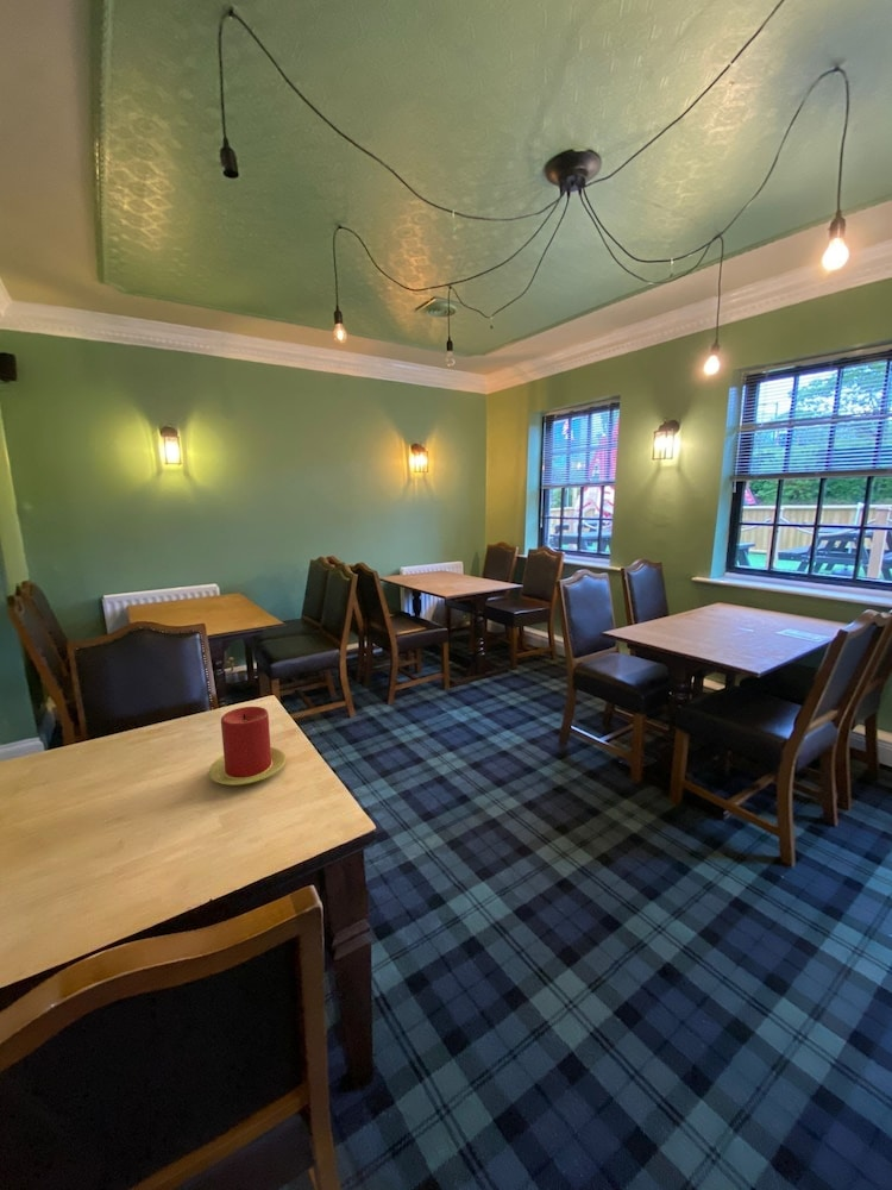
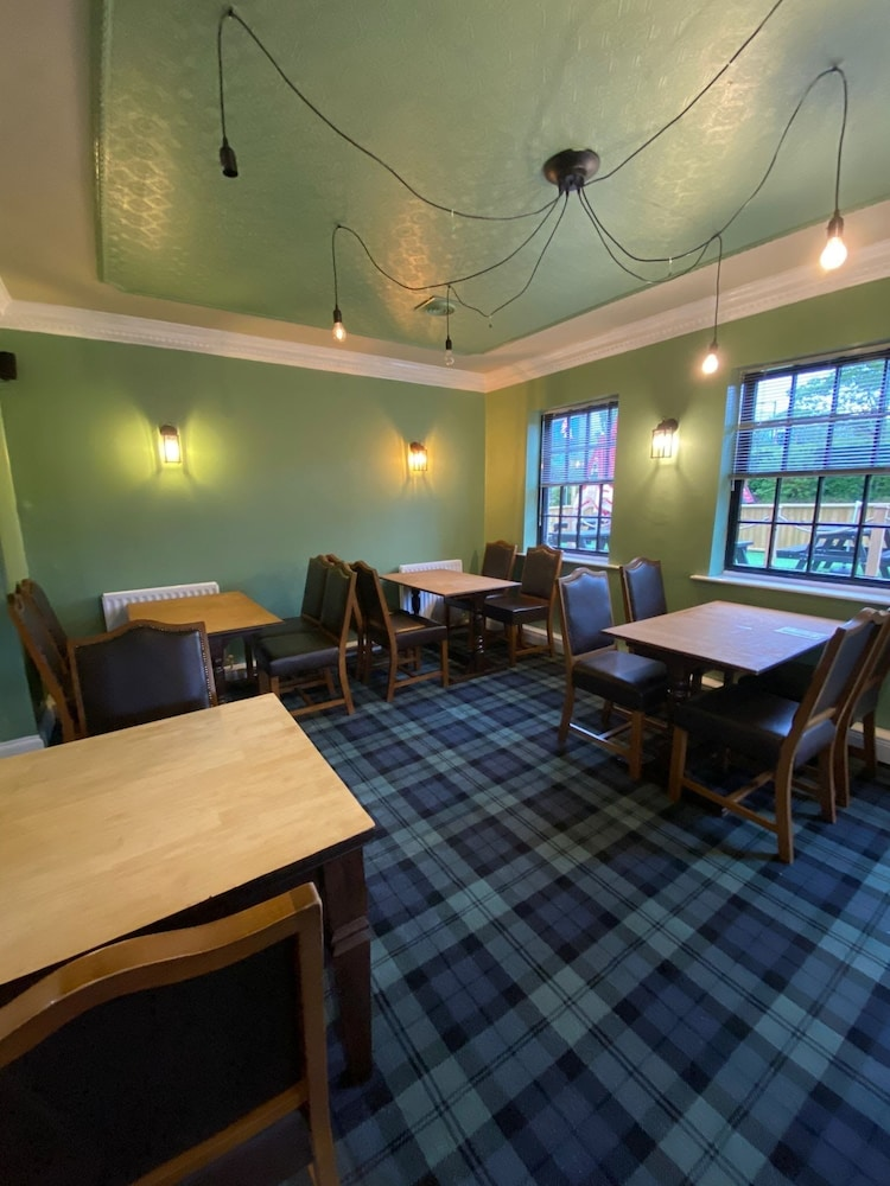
- candle (246, 743)
